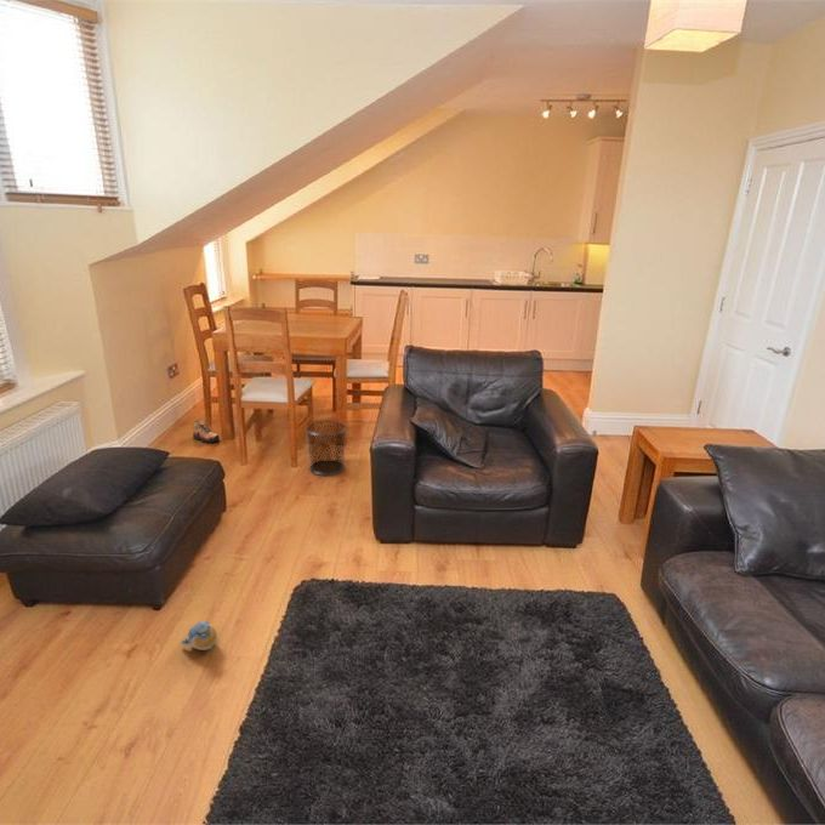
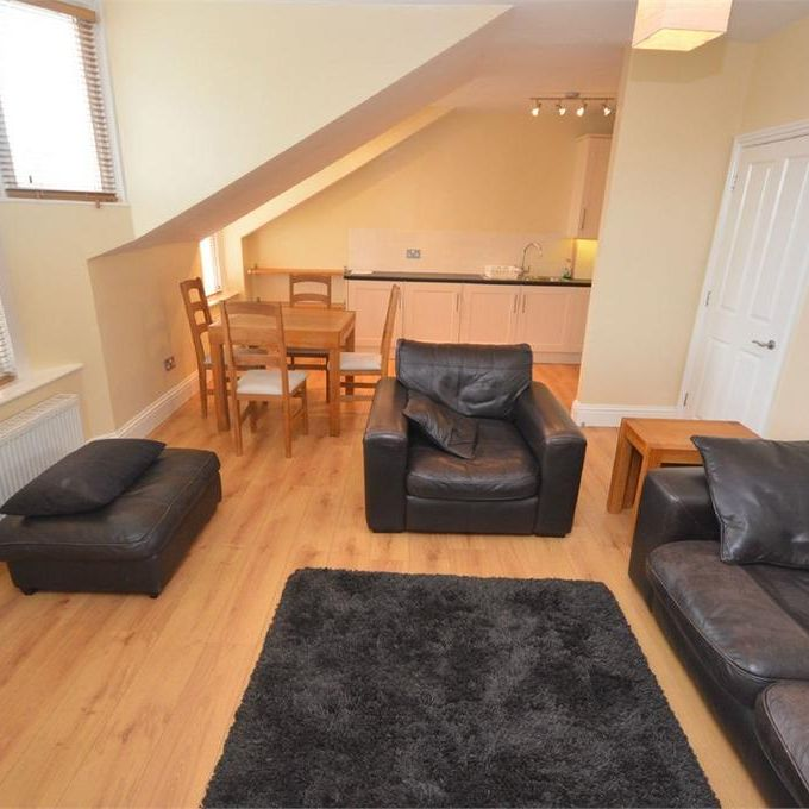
- shoe (205, 428)
- waste bin (326, 448)
- plush toy (200, 630)
